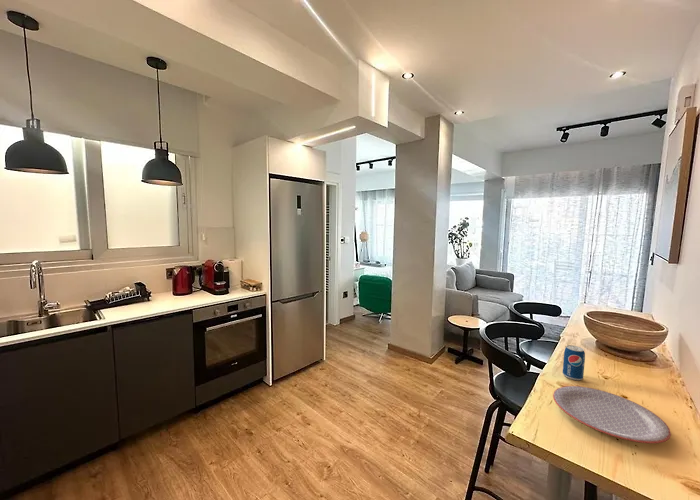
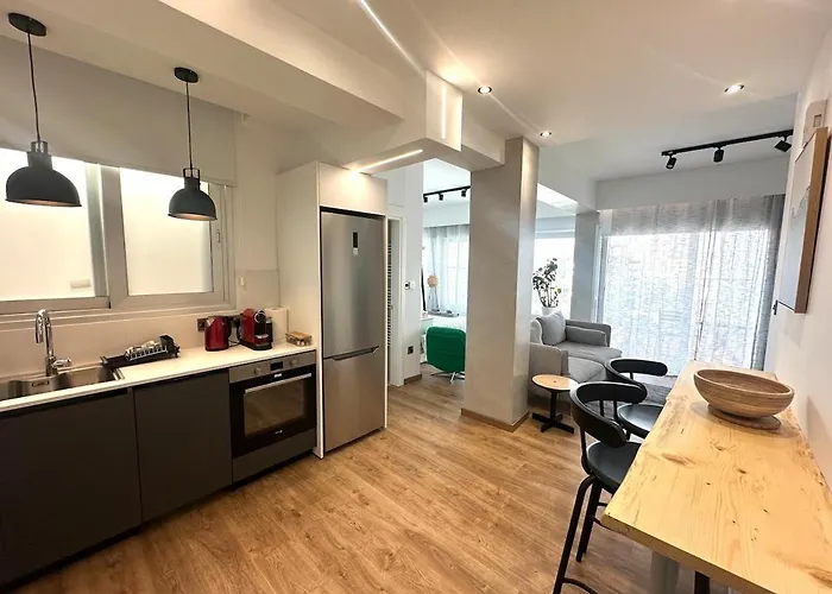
- beverage can (573, 362)
- plate (605, 413)
